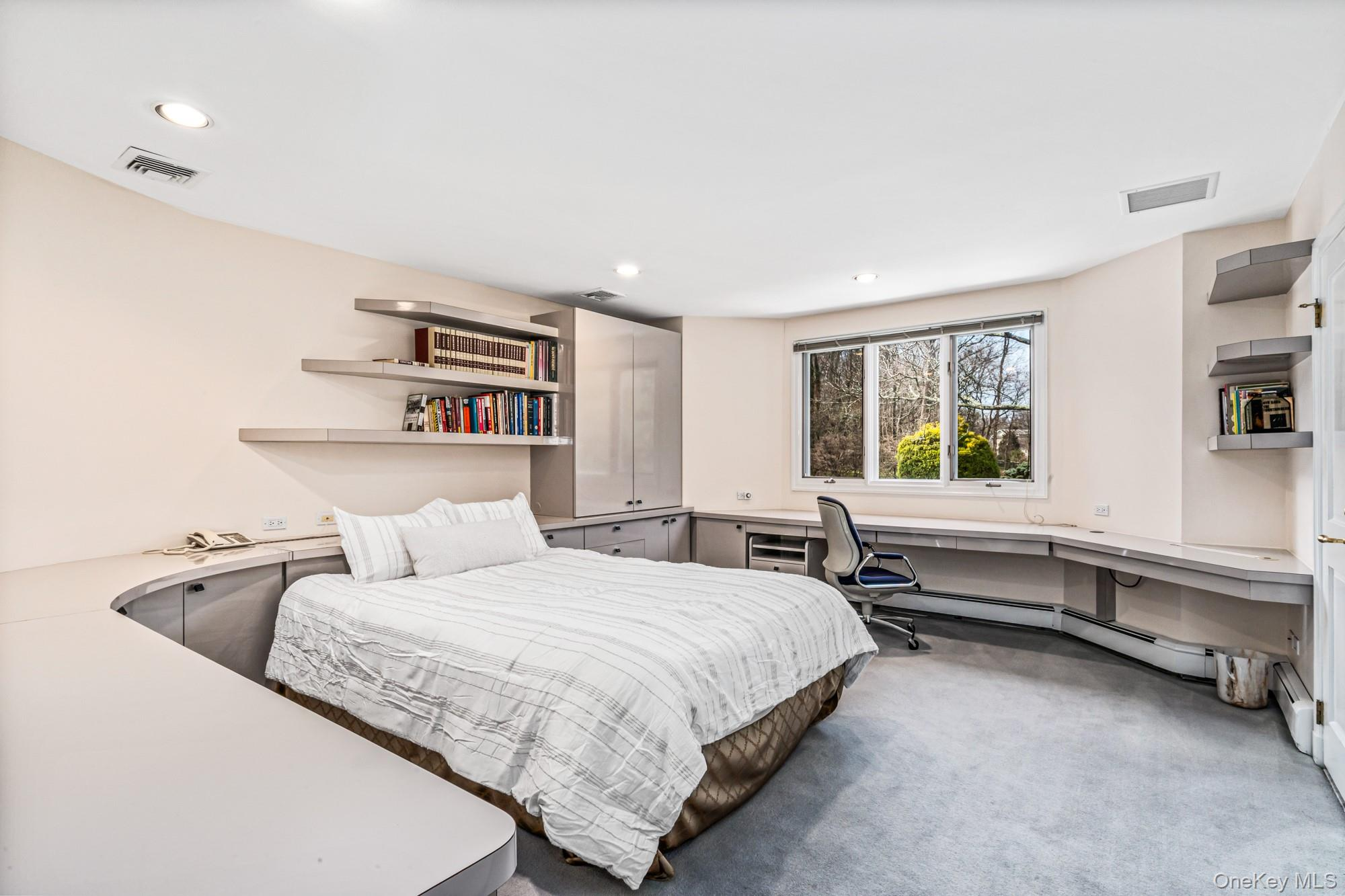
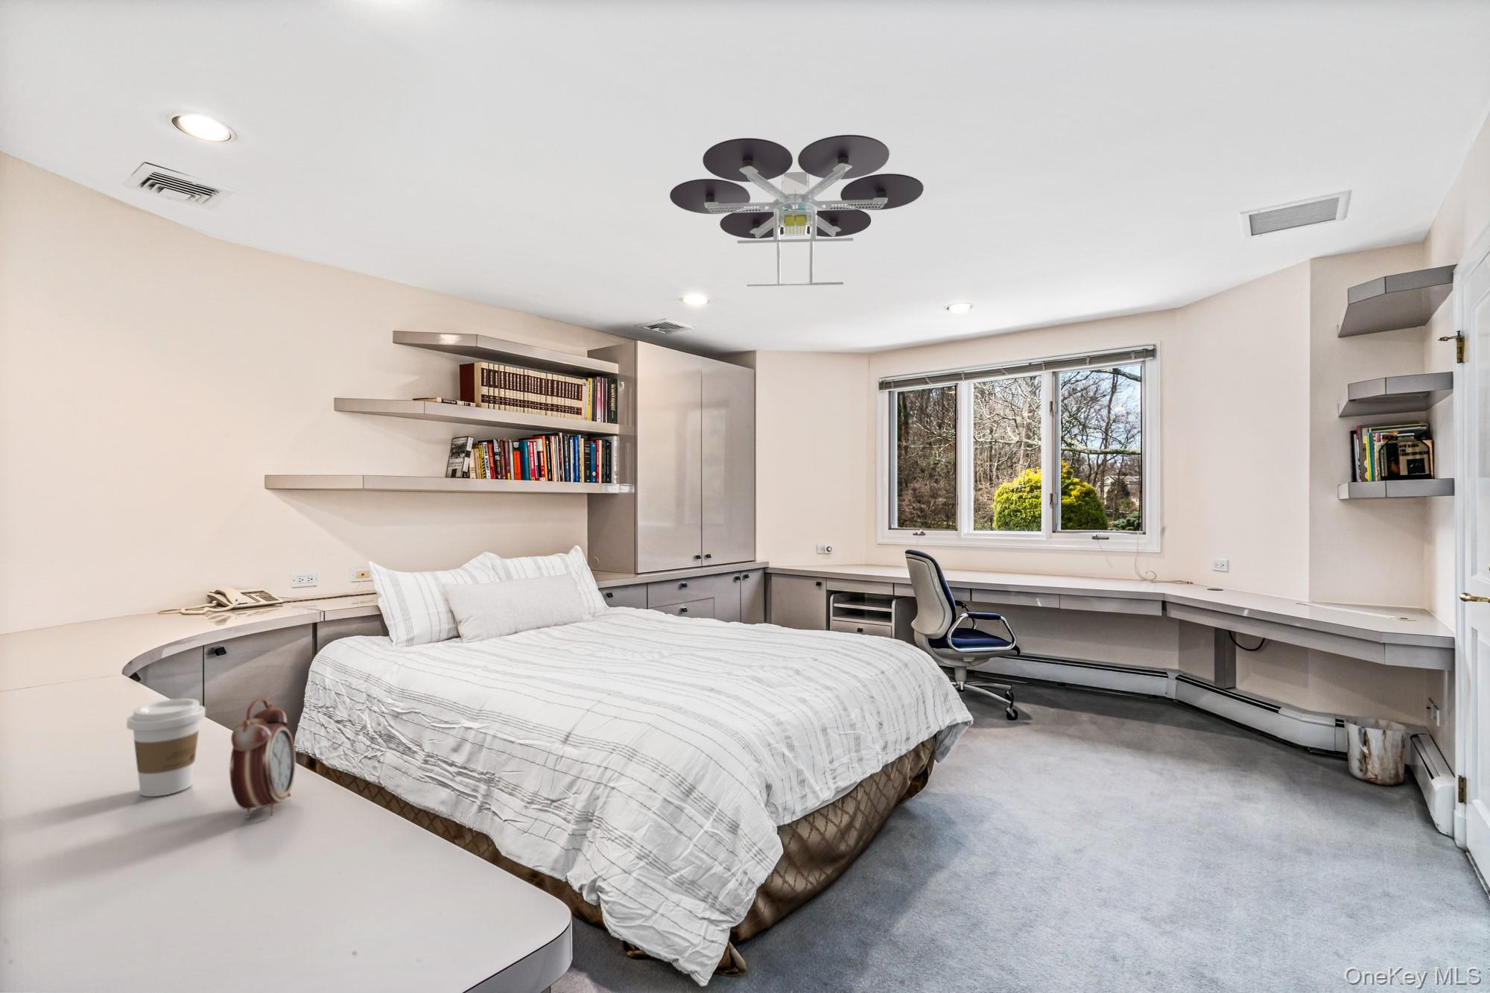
+ ceiling light (795, 222)
+ coffee cup (167, 747)
+ alarm clock (265, 754)
